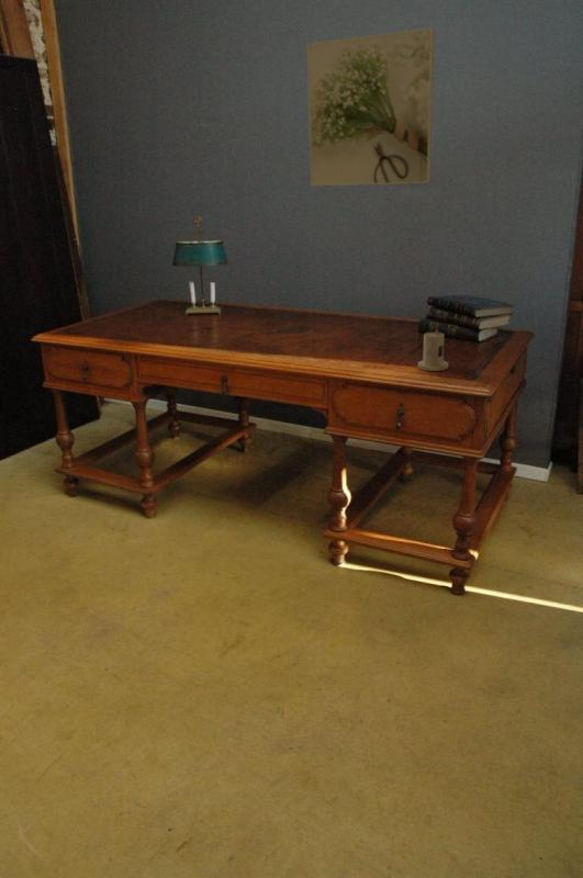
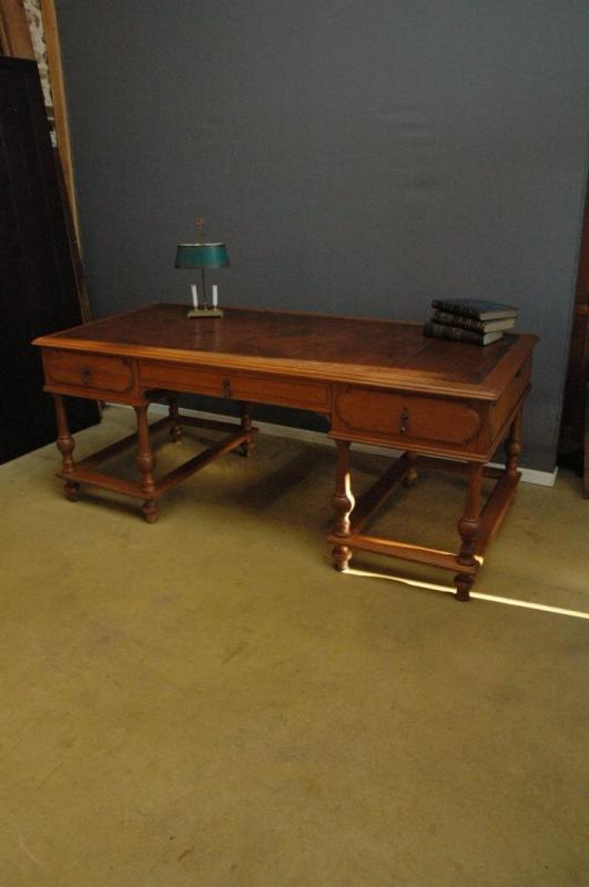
- candle (434, 348)
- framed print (368, 112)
